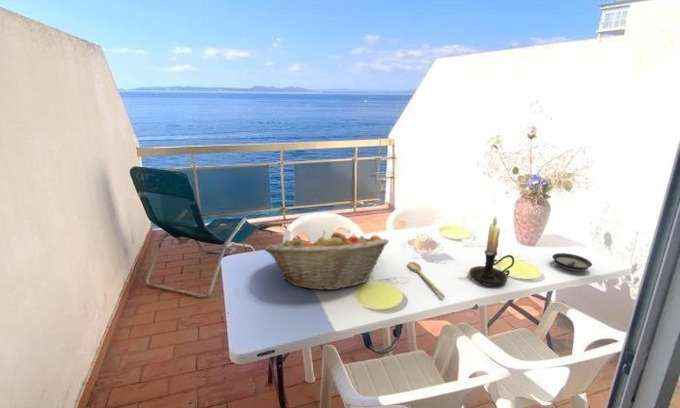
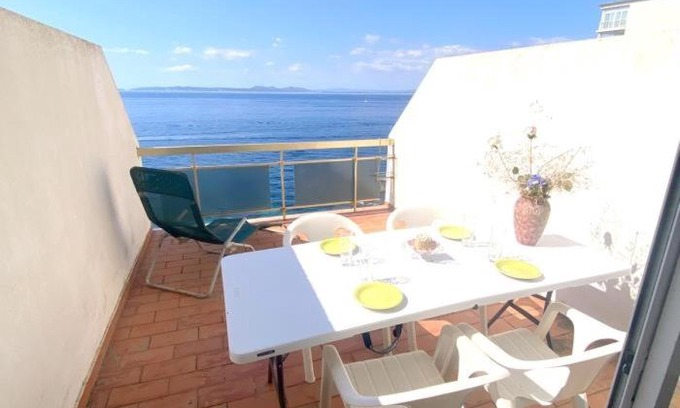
- spoon (425, 278)
- candle holder (496, 247)
- saucer (571, 263)
- fruit basket (327, 253)
